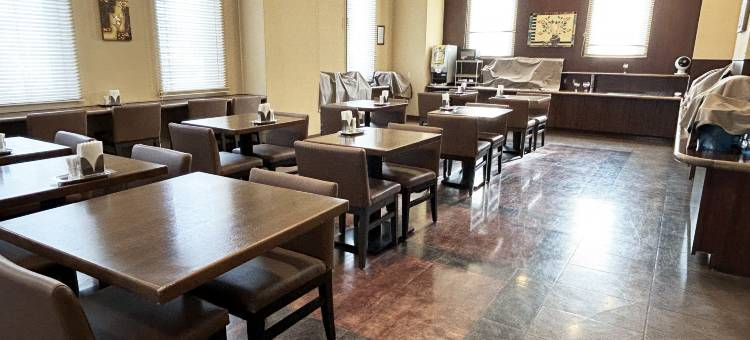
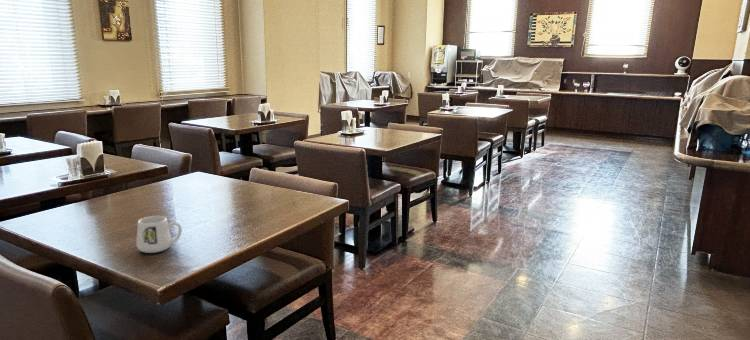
+ mug (159, 234)
